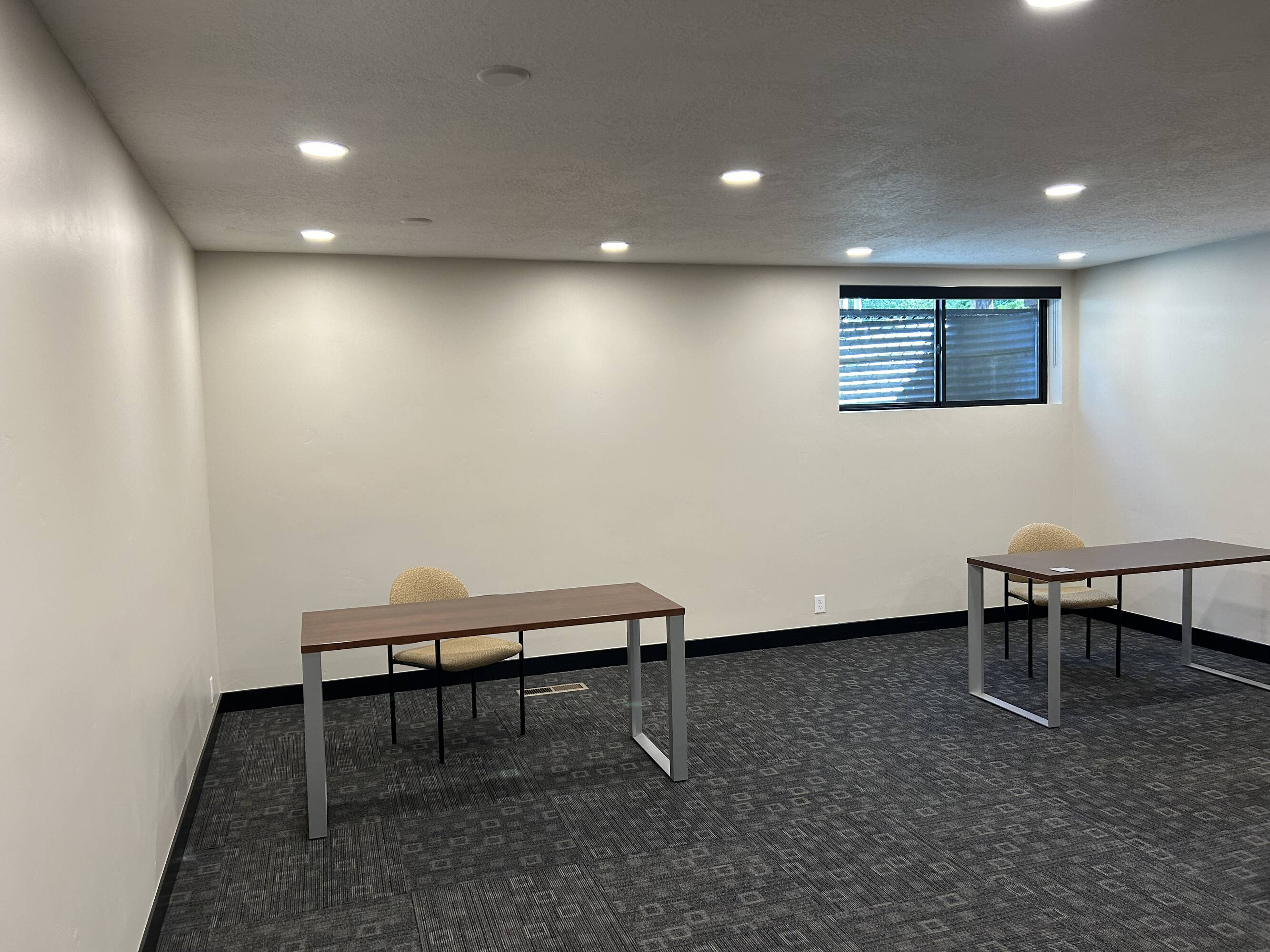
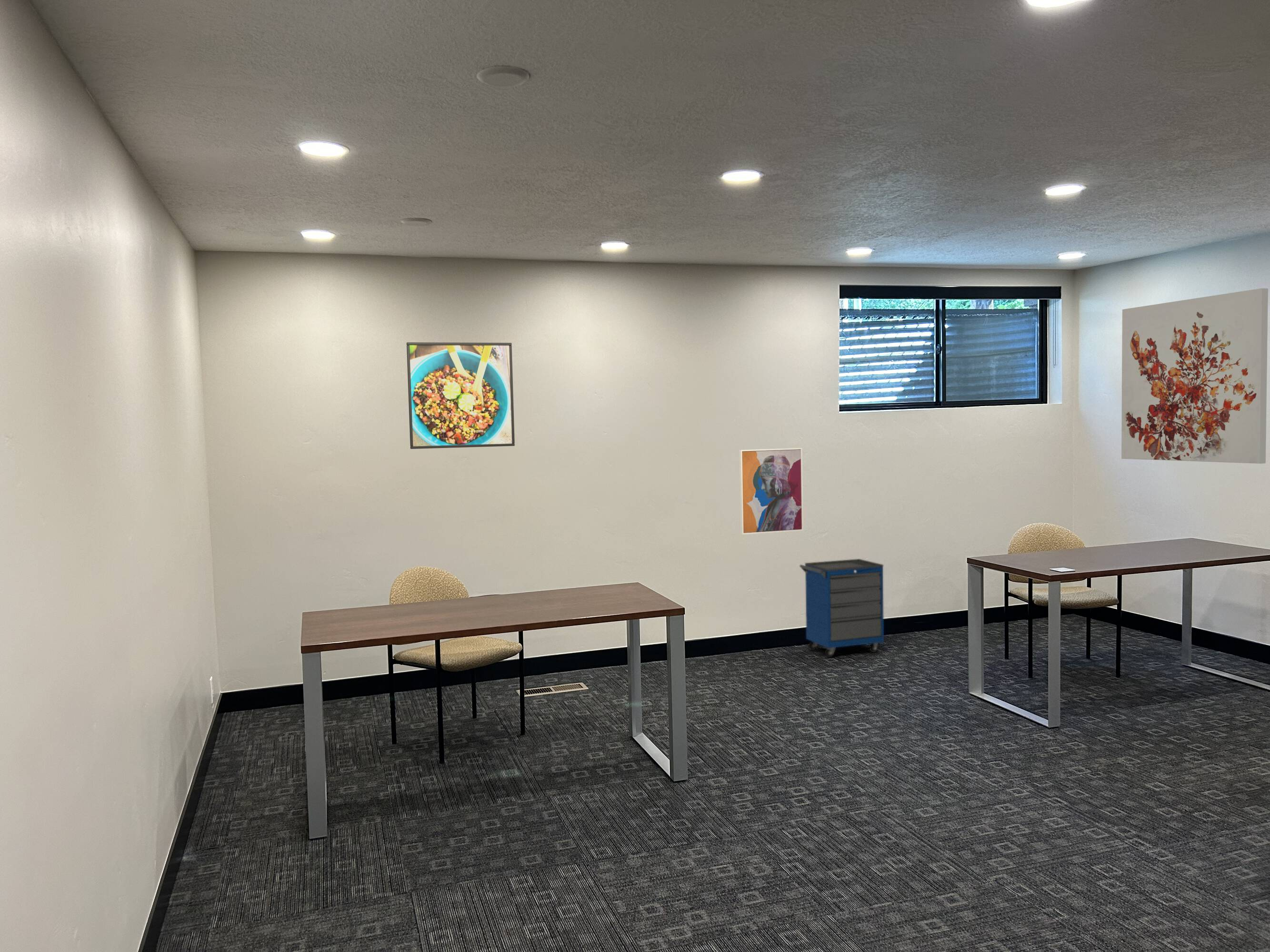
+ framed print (461, 395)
+ wall art (771, 491)
+ wall art (1189, 380)
+ cabinet (841, 607)
